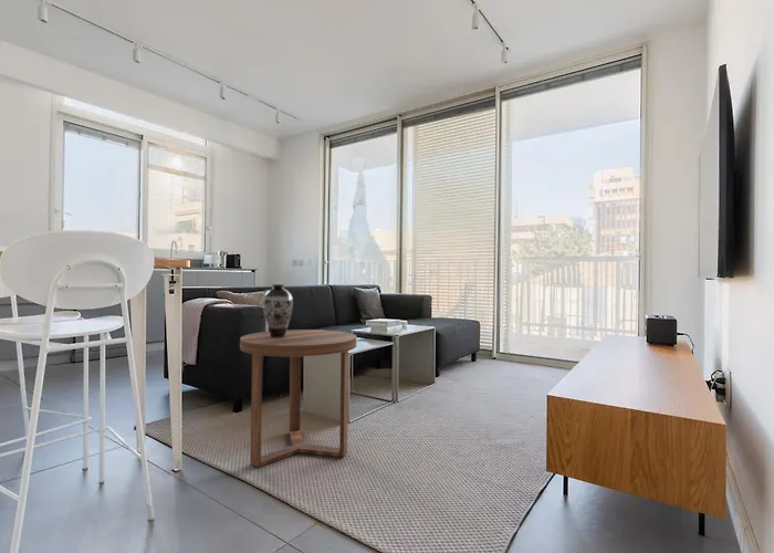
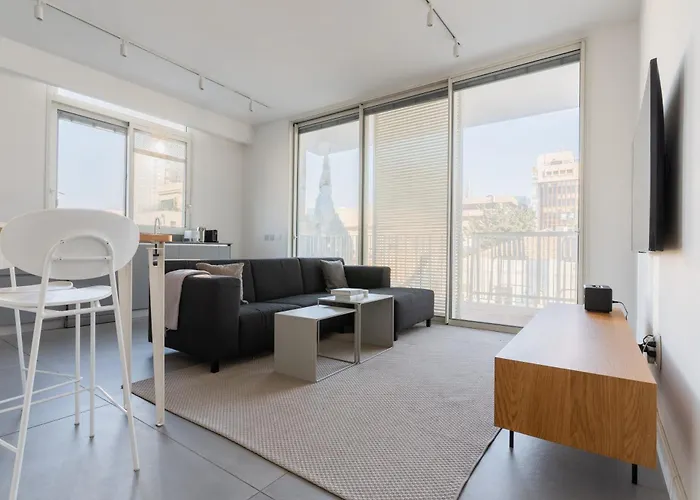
- decorative vase (278, 310)
- side table (299, 393)
